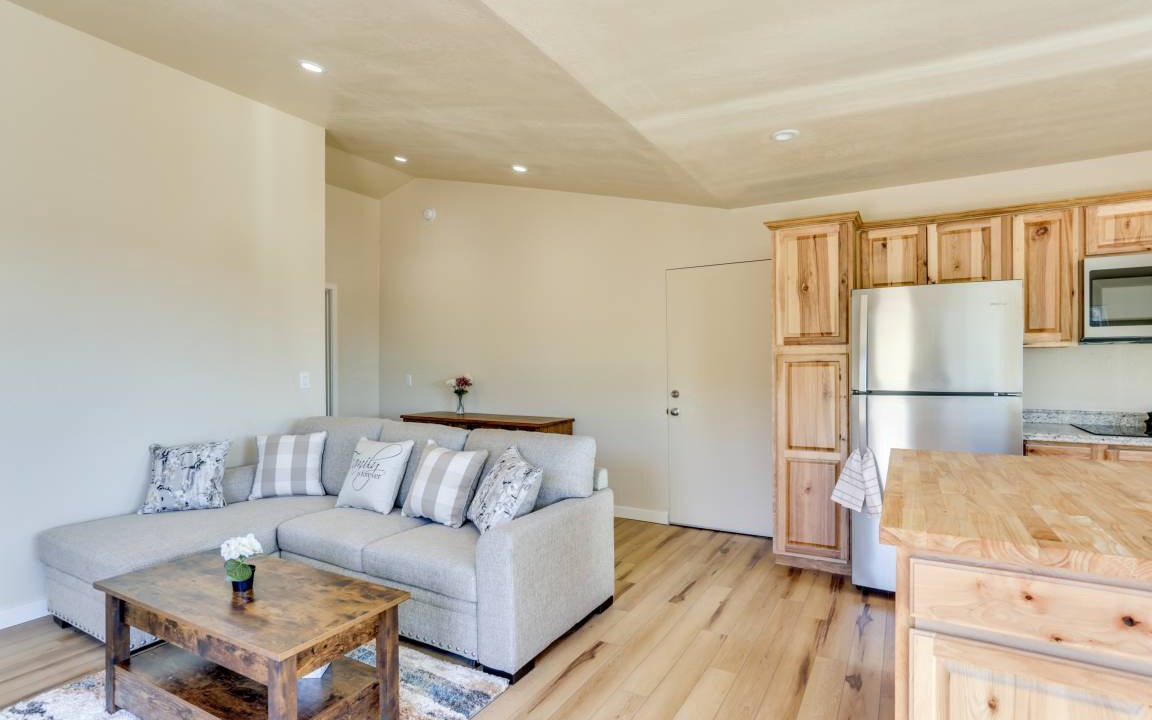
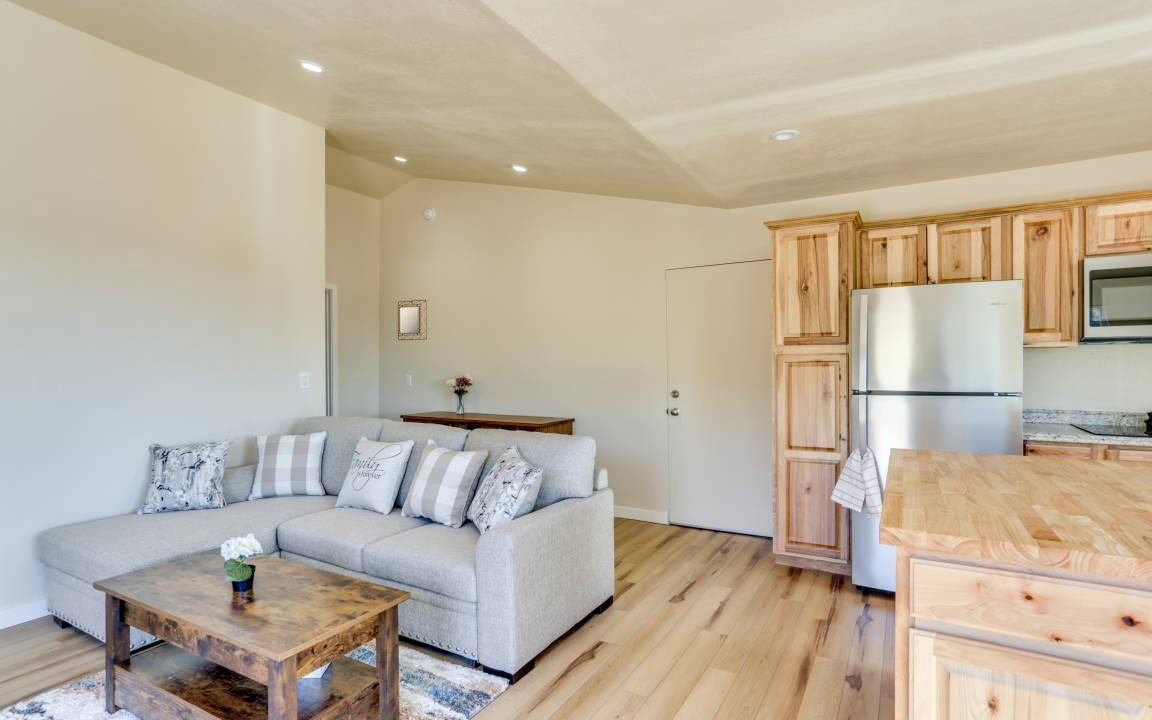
+ home mirror (410, 320)
